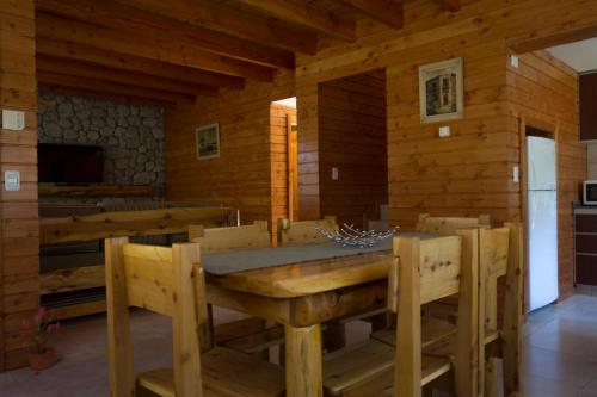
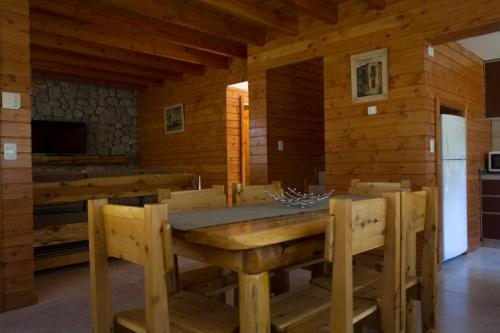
- potted plant (45, 339)
